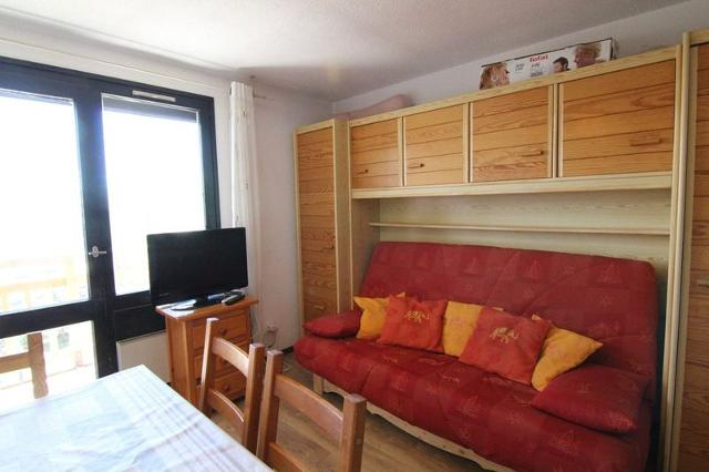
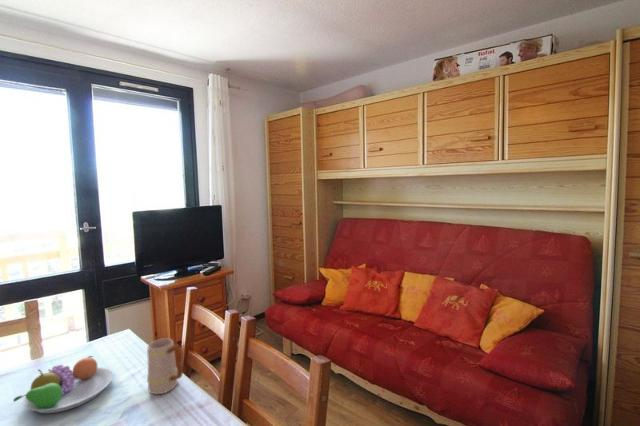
+ mug (166, 365)
+ fruit bowl (66, 381)
